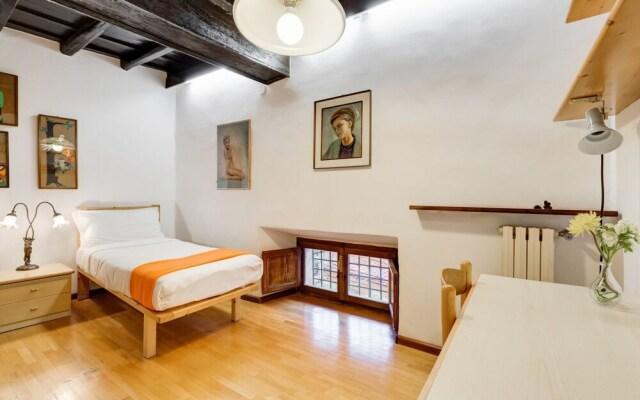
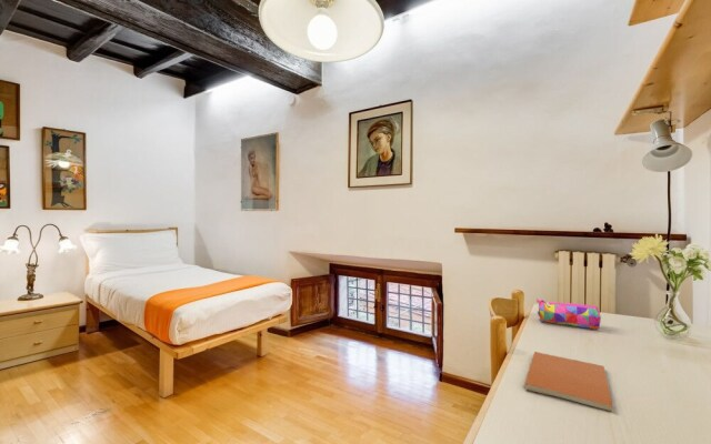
+ book (567, 375)
+ pencil case (567, 313)
